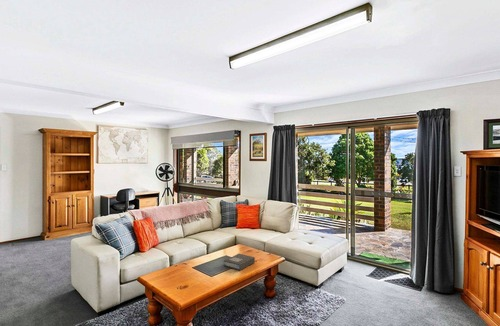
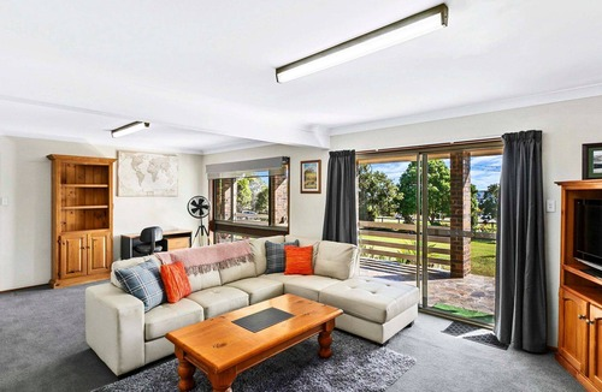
- book (239, 261)
